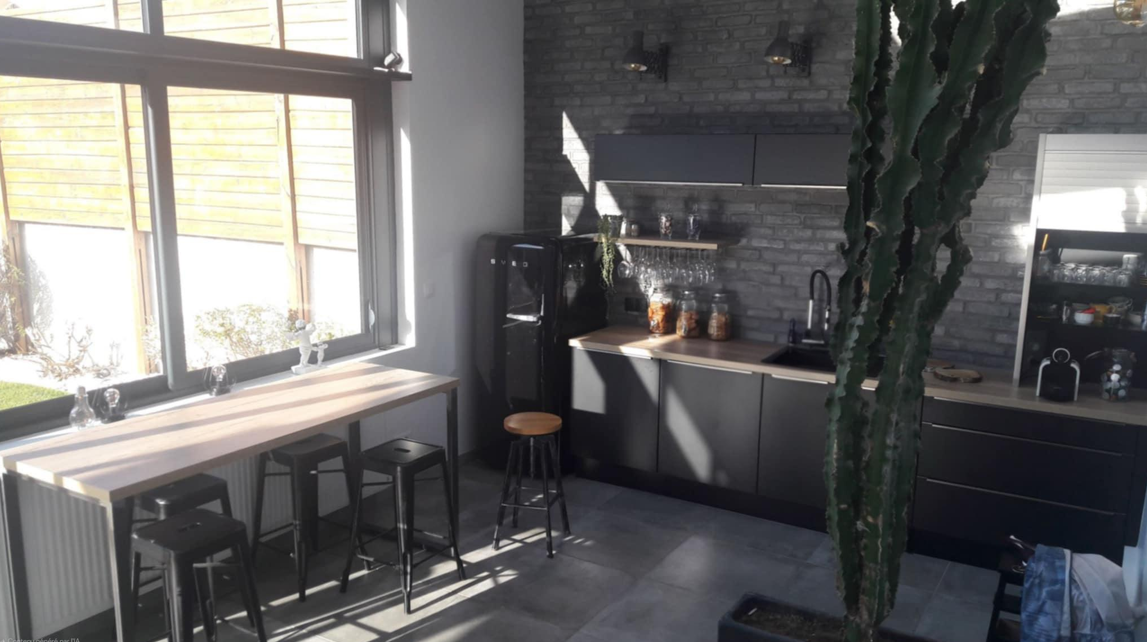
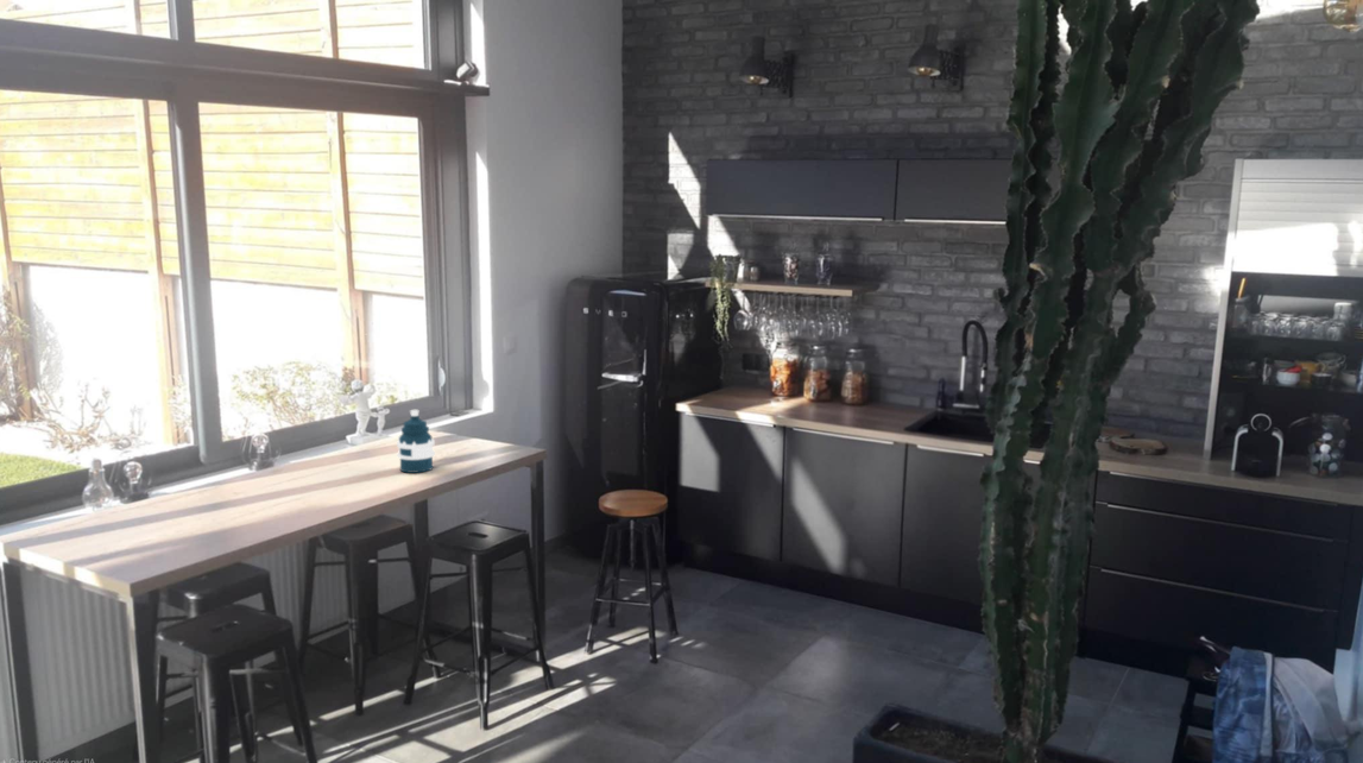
+ water bottle (415, 439)
